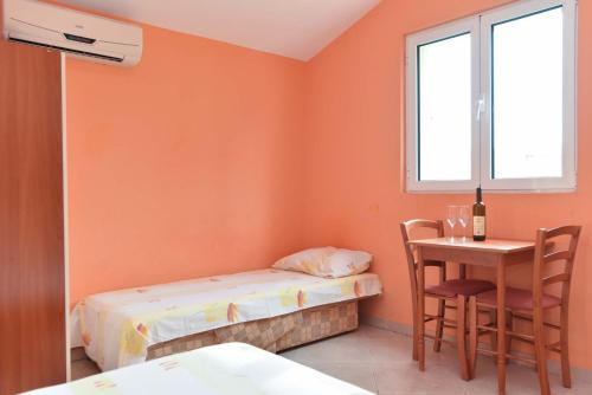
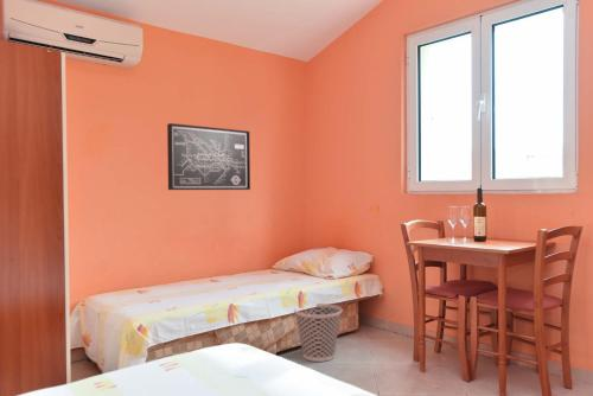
+ wastebasket (318, 332)
+ wall art (211, 158)
